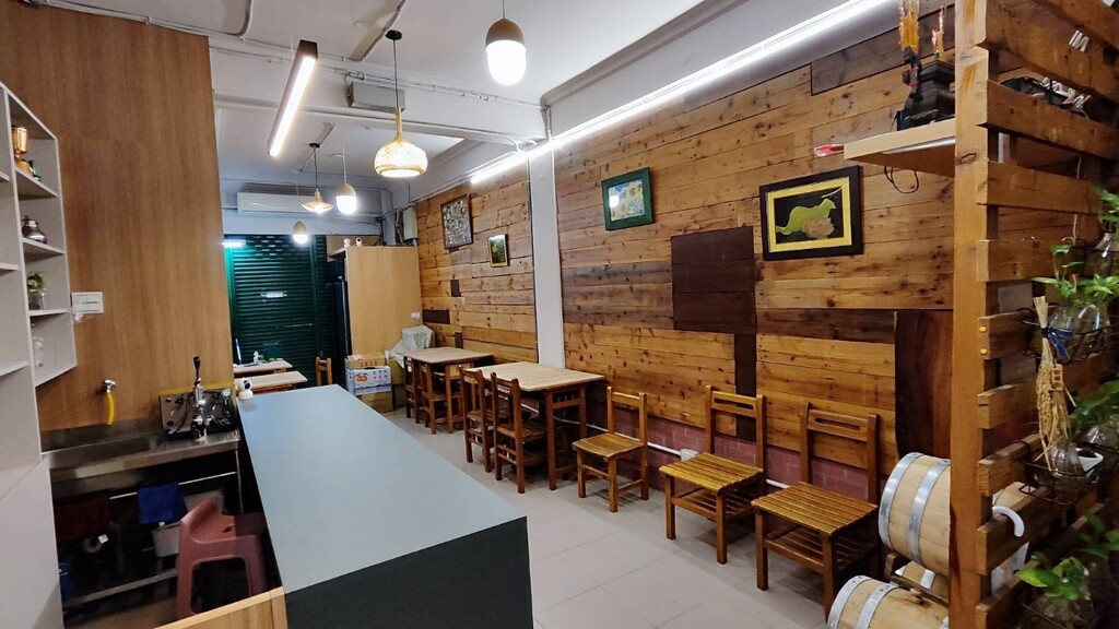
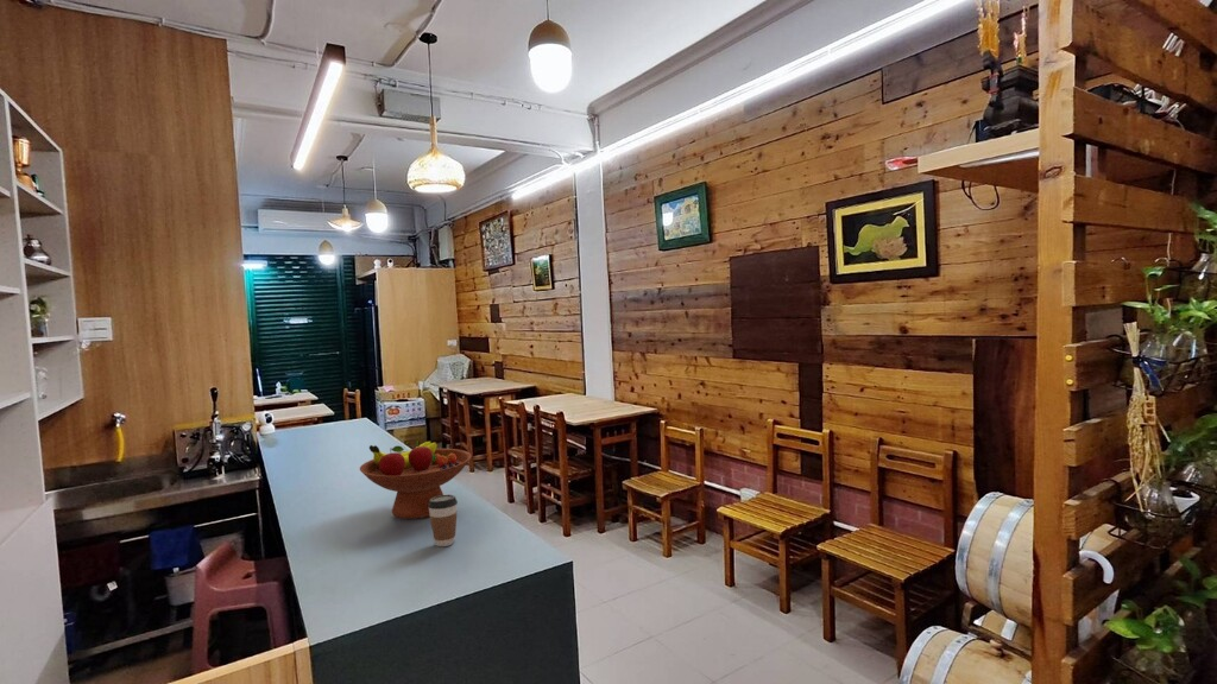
+ coffee cup (443, 520)
+ fruit bowl (417, 476)
